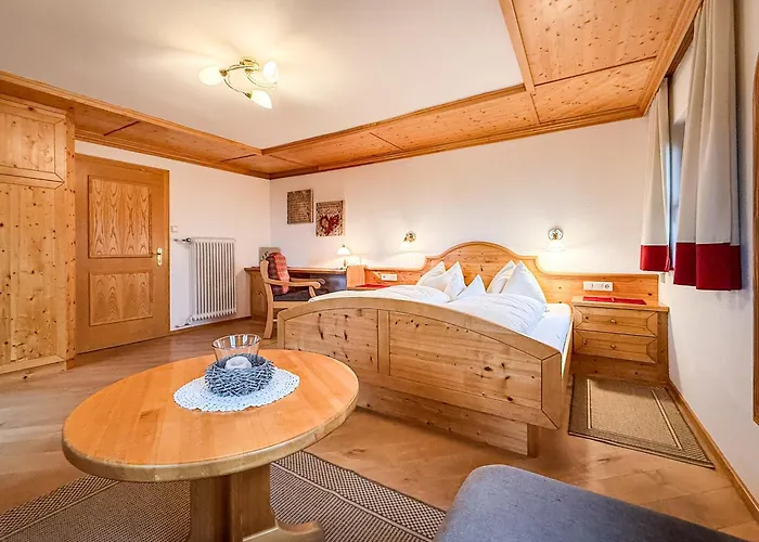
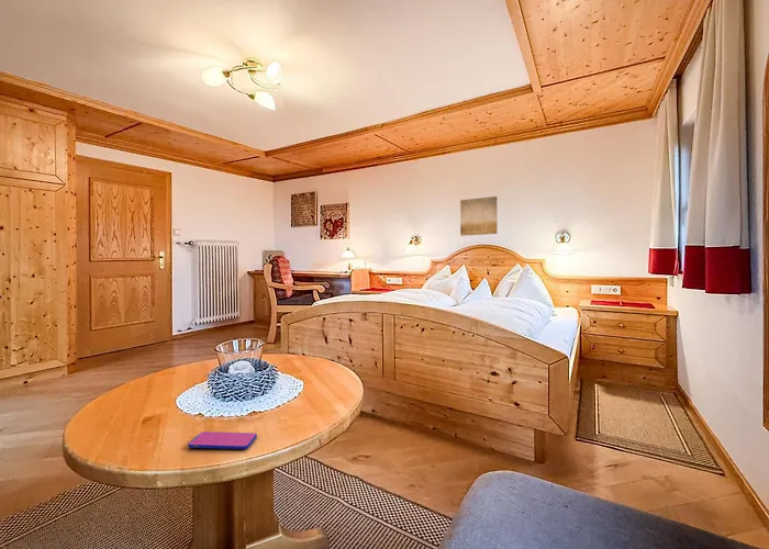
+ wall art (478, 216)
+ smartphone (223, 439)
